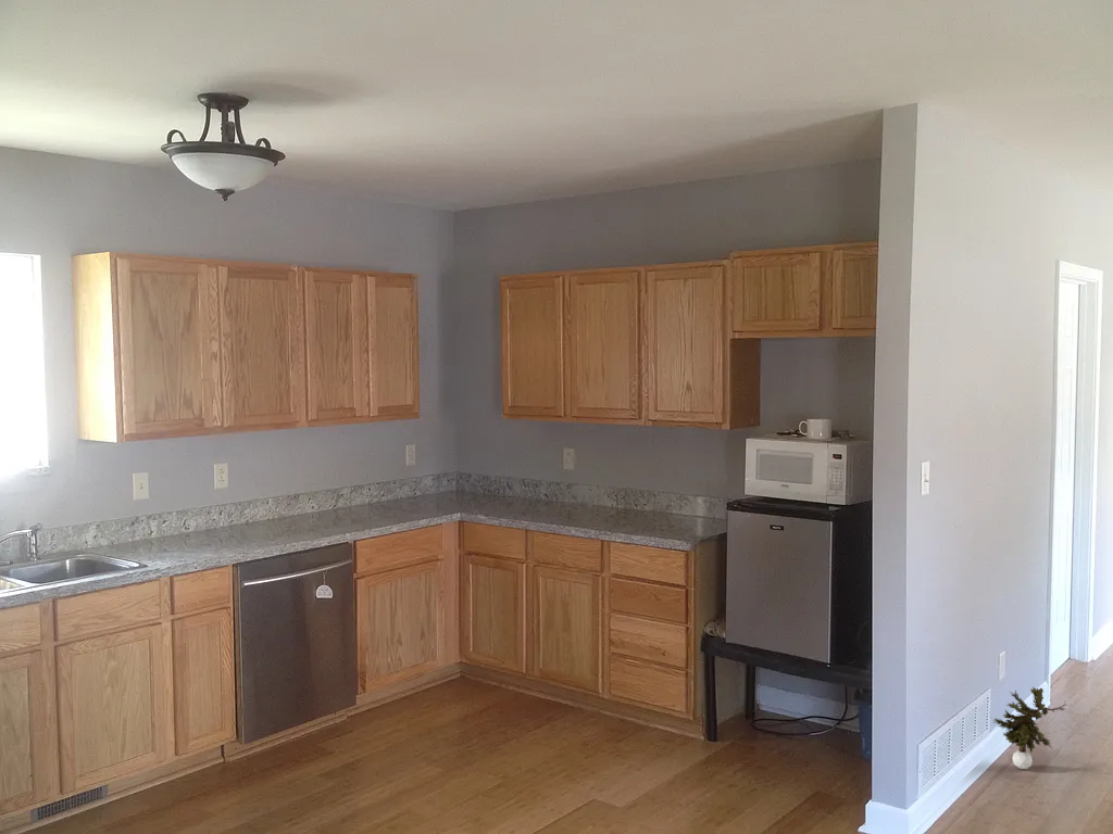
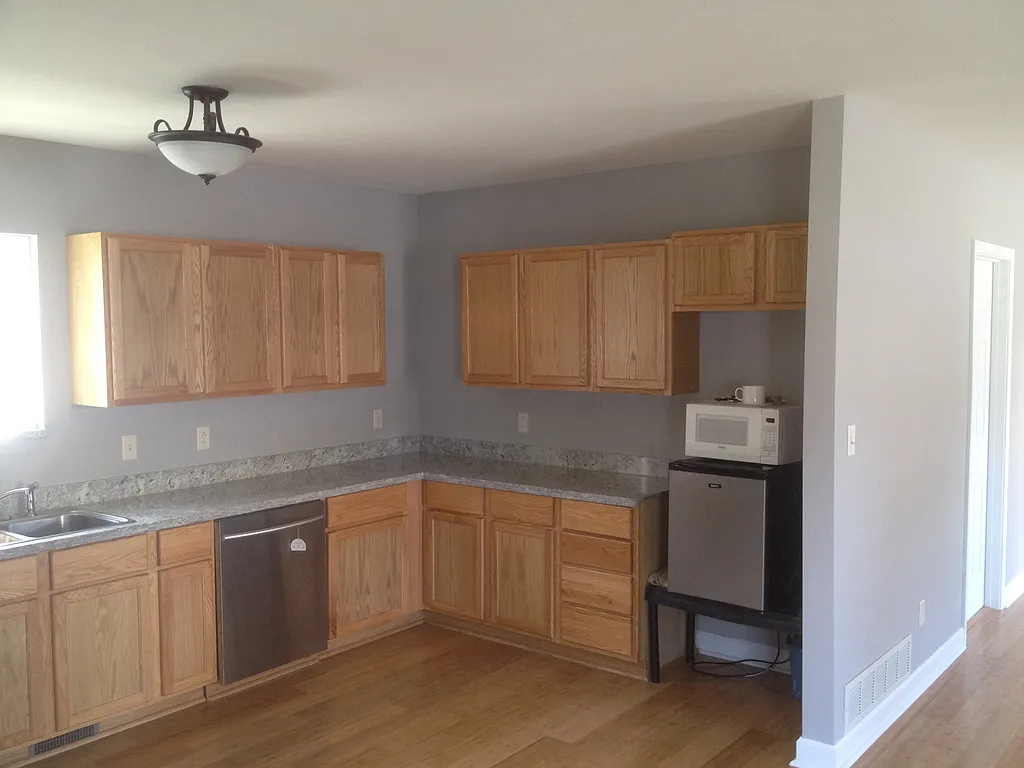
- potted plant (1030, 726)
